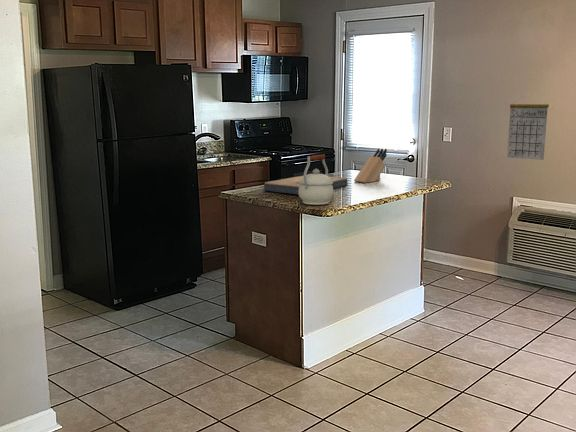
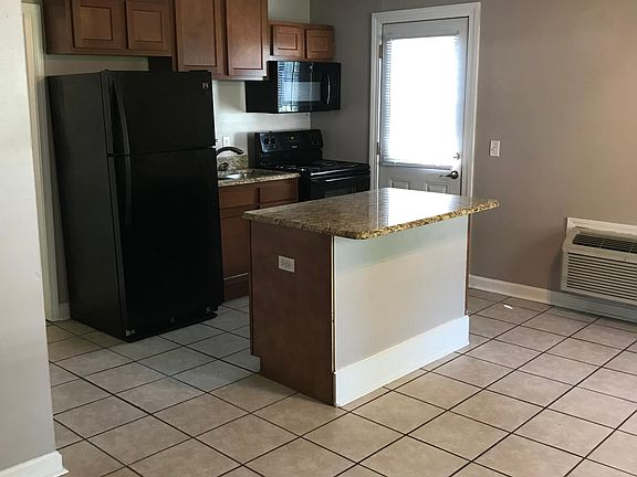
- fish fossil (300, 180)
- kettle (317, 178)
- knife block (371, 164)
- calendar (527, 125)
